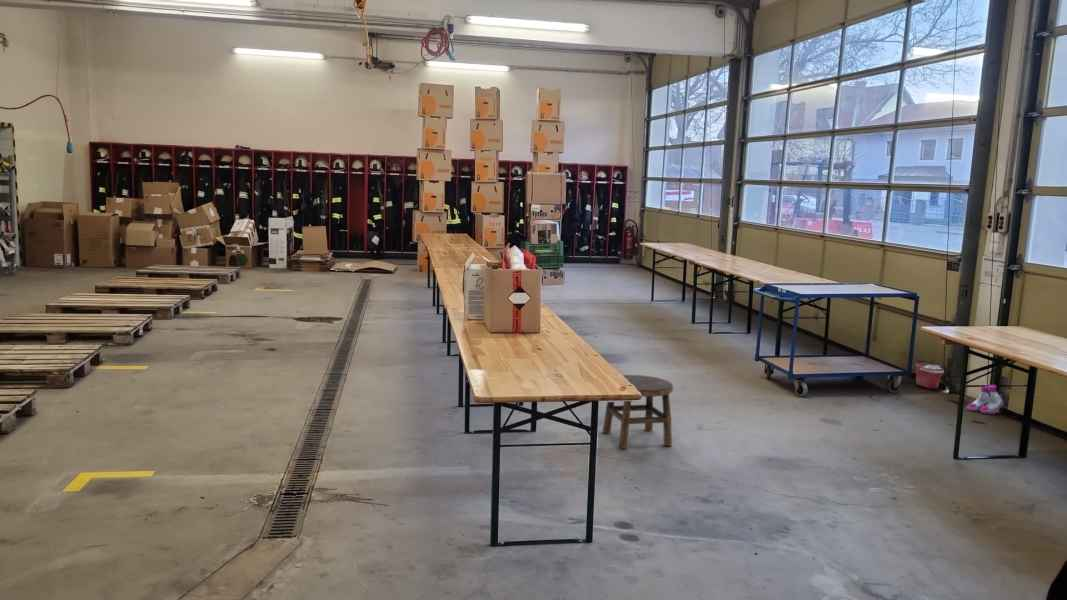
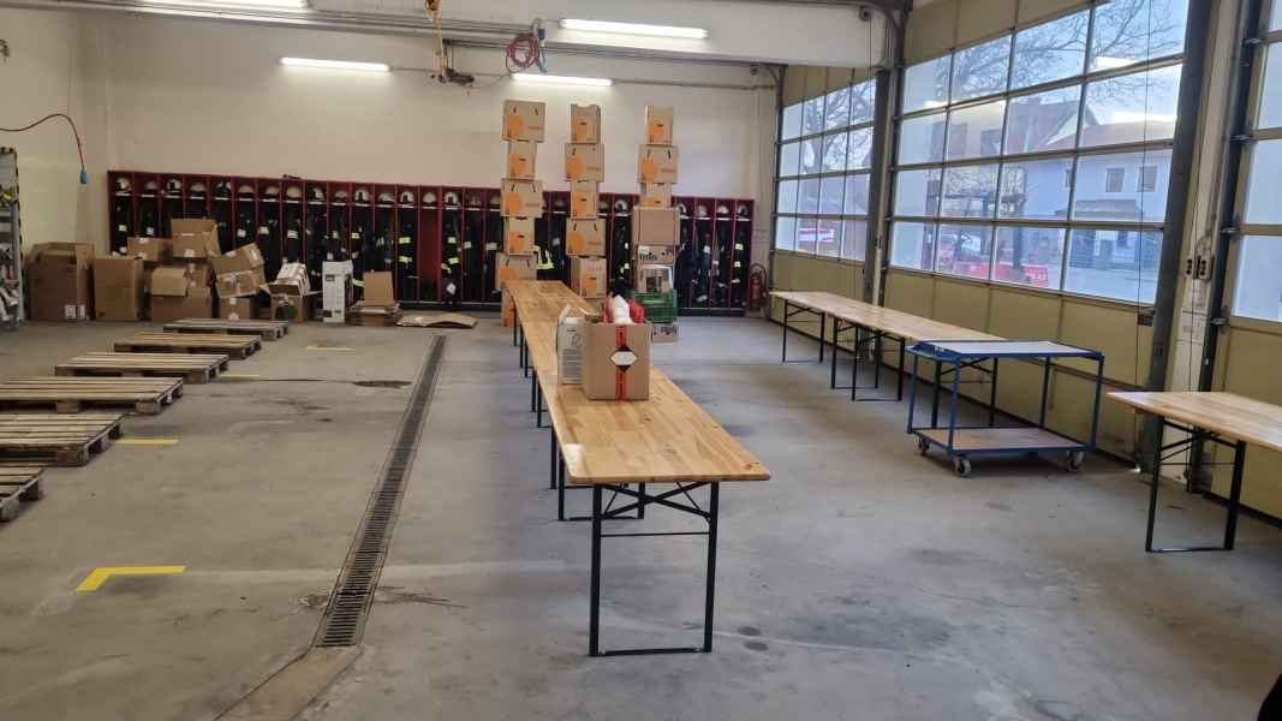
- stool (638, 410)
- bucket (928, 374)
- boots (985, 397)
